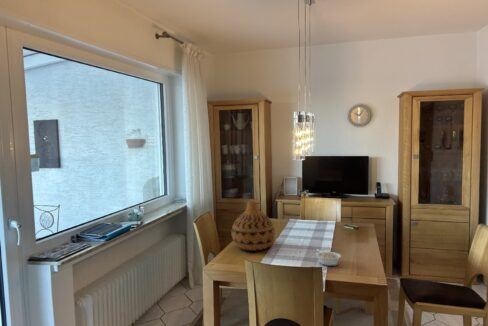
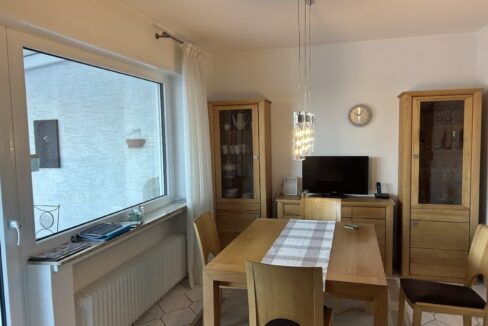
- legume (327, 258)
- vase (253, 224)
